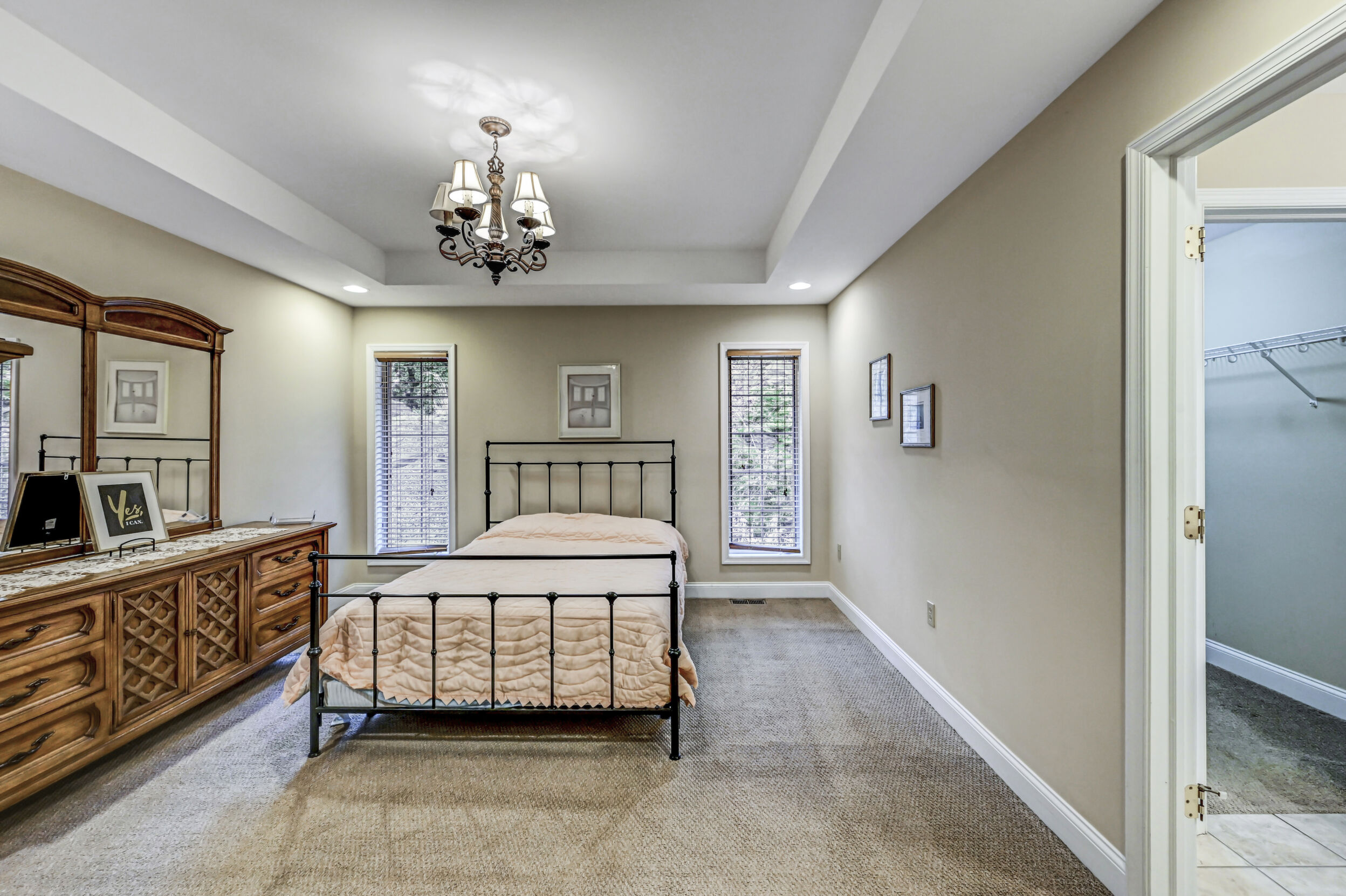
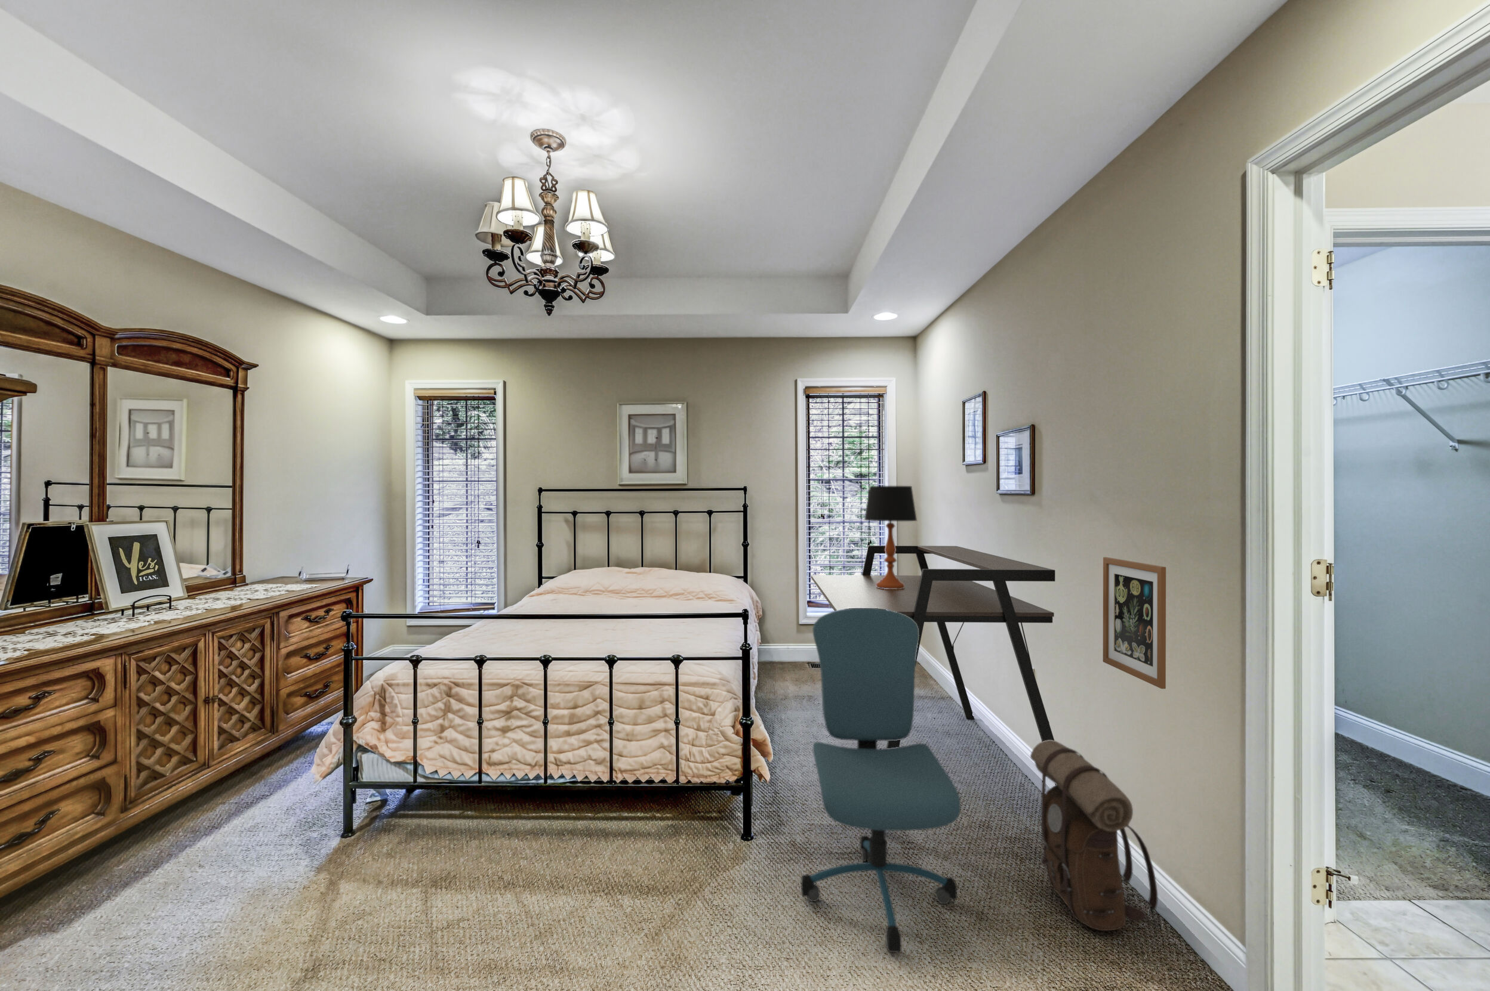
+ wall art (1131, 618)
+ backpack (1099, 833)
+ office chair (878, 759)
+ desk (917, 659)
+ table lamp (890, 536)
